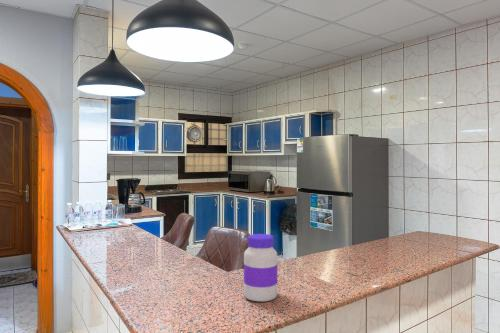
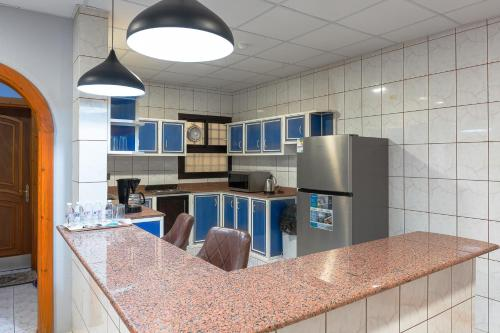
- jar (260, 265)
